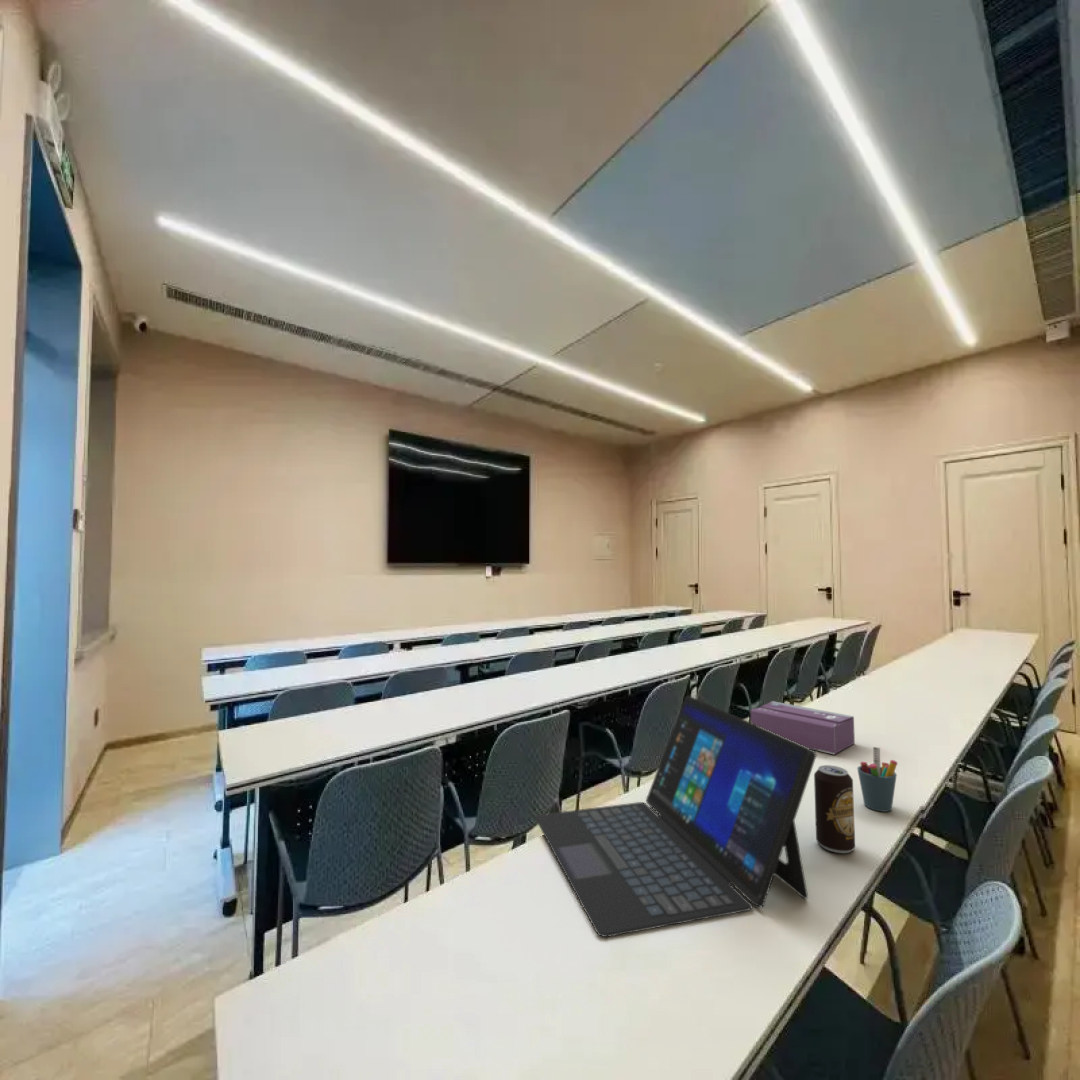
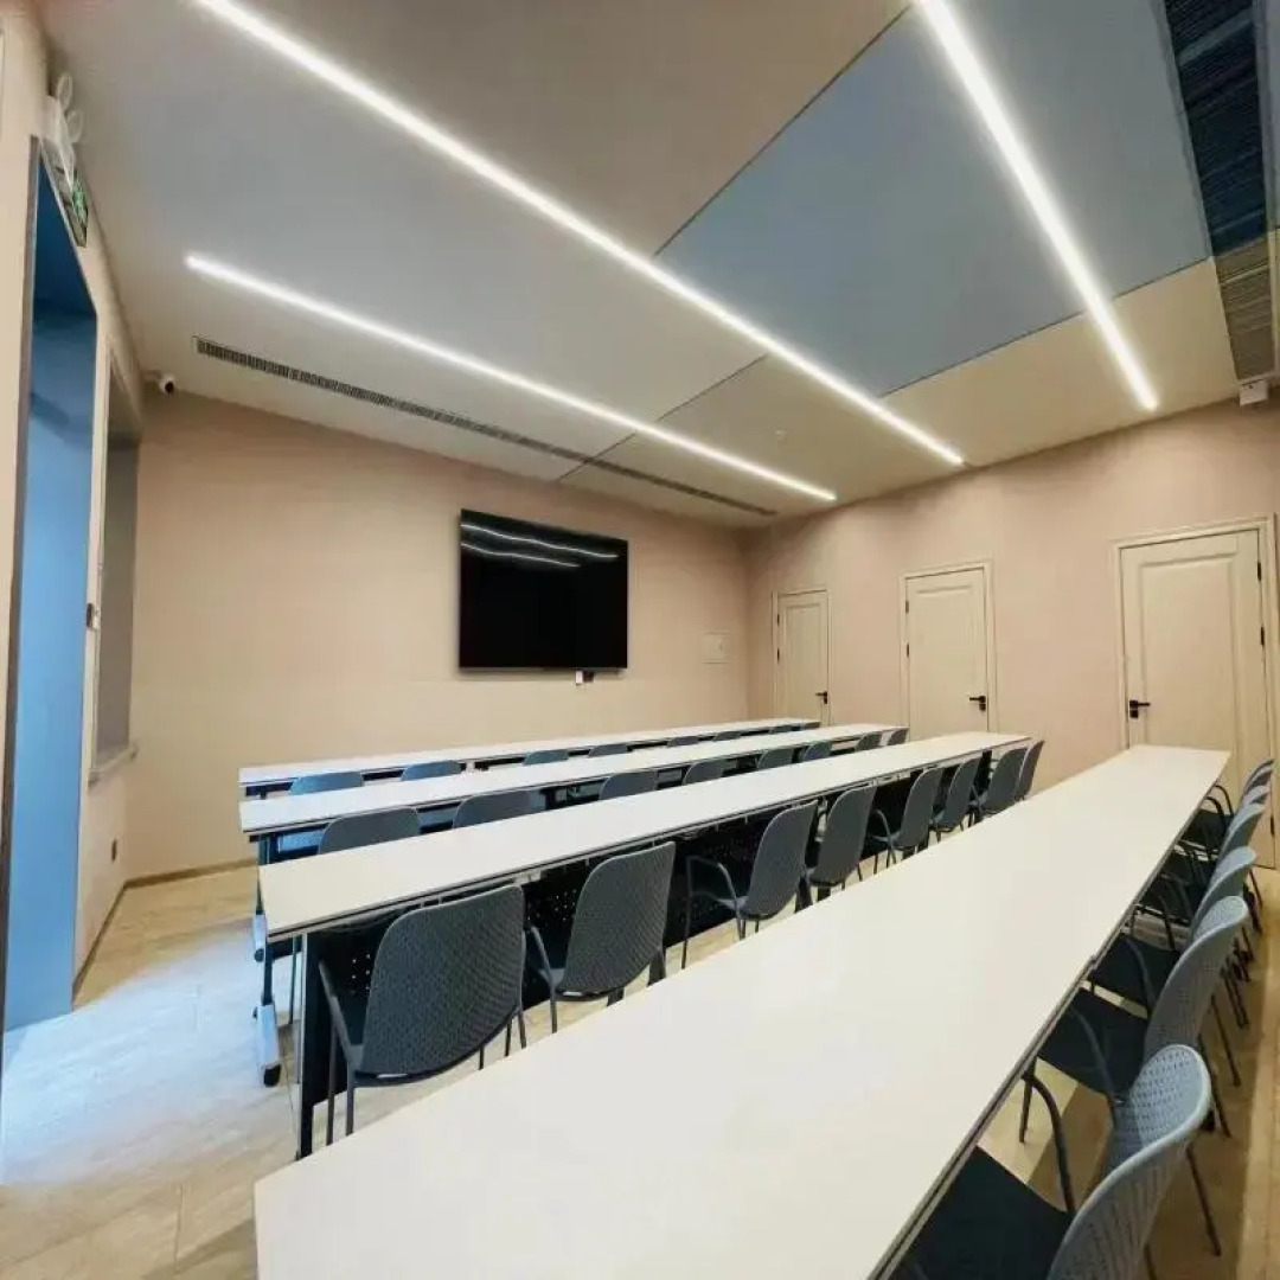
- pen holder (877, 779)
- tissue box (801, 725)
- beverage can (834, 807)
- laptop (656, 787)
